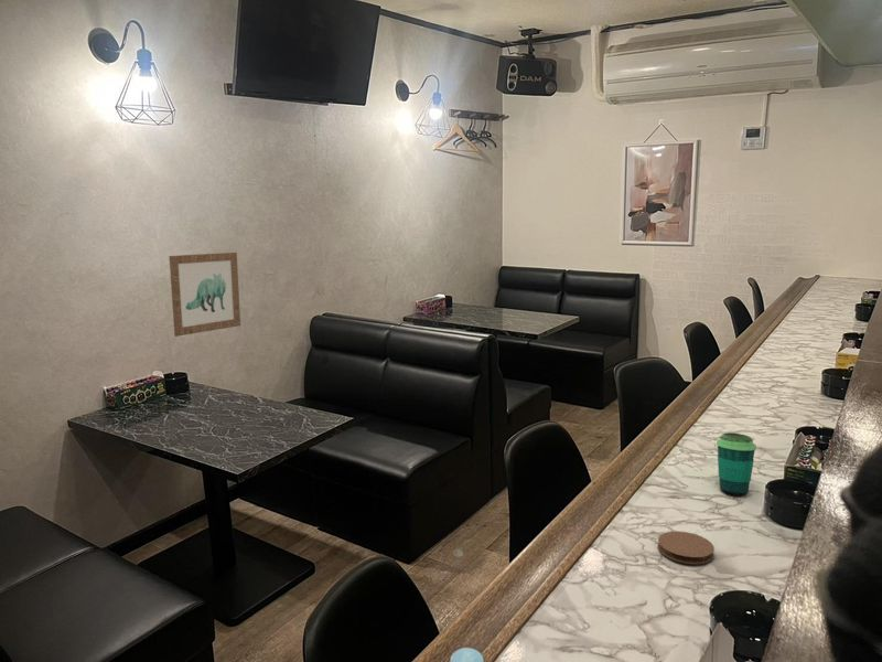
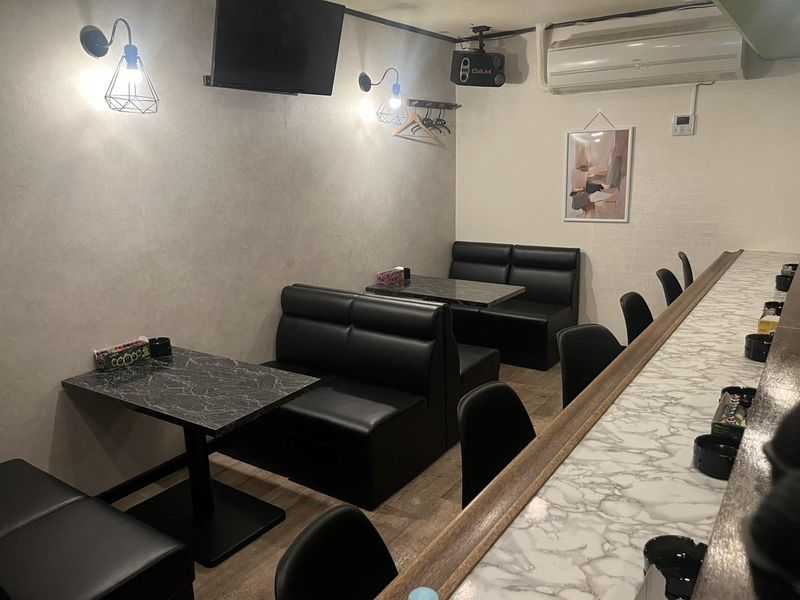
- wall art (206, 292)
- cup (734, 462)
- coaster (685, 546)
